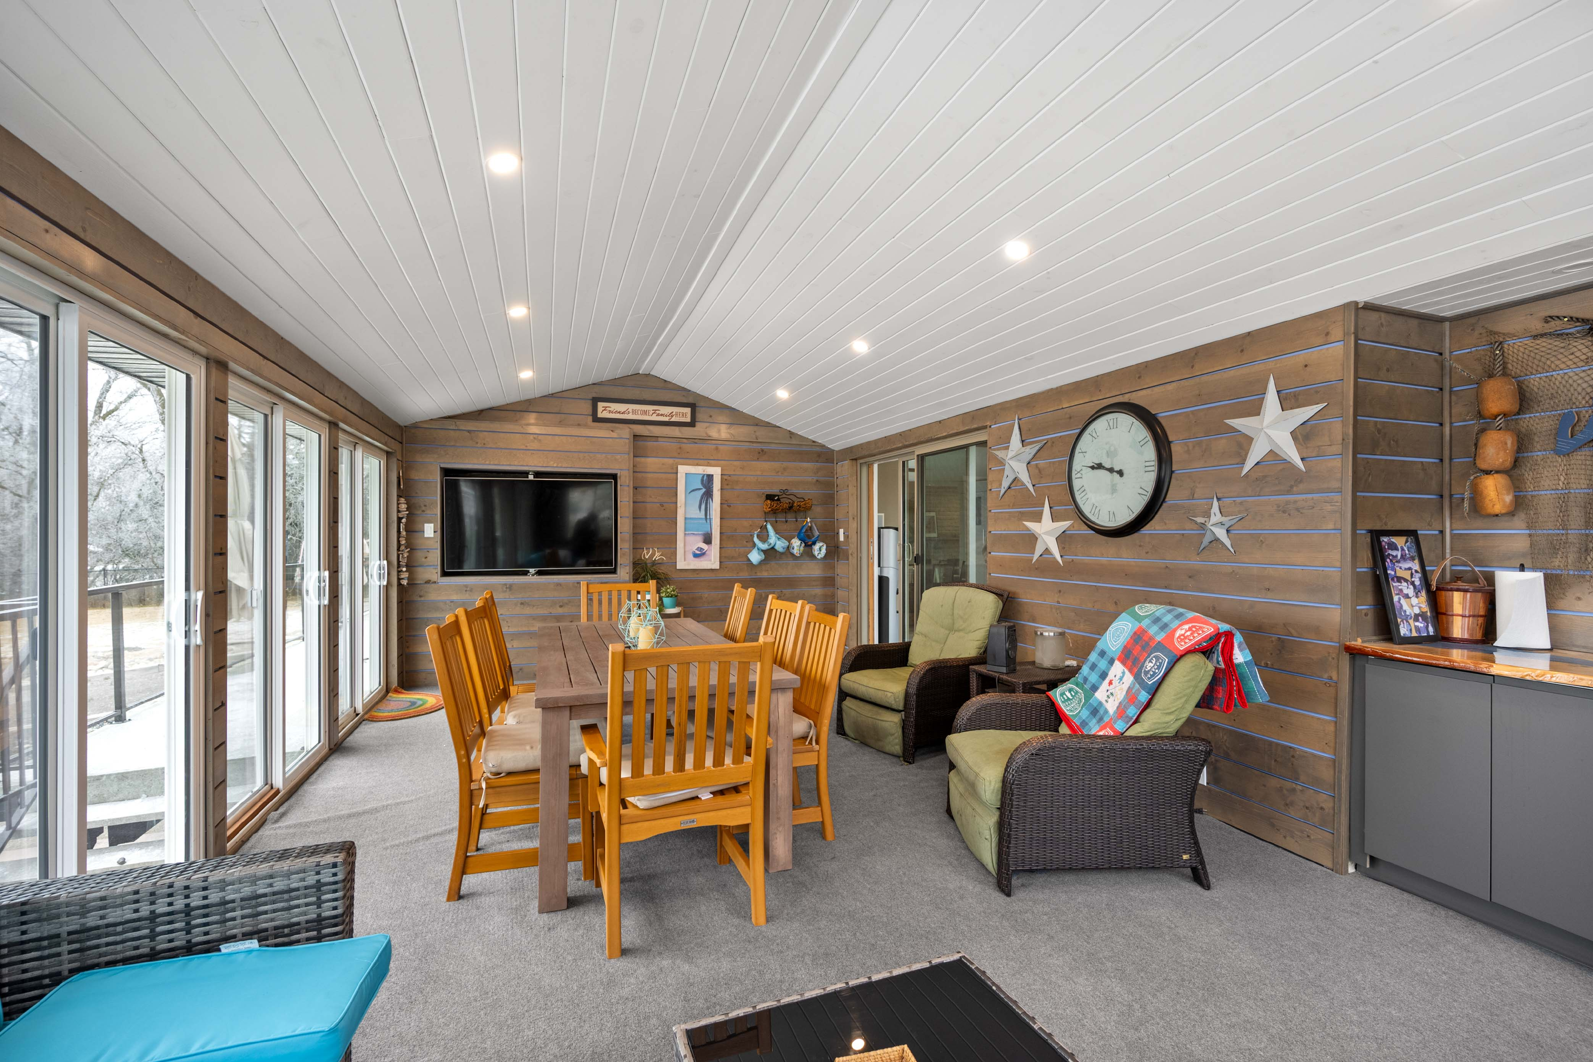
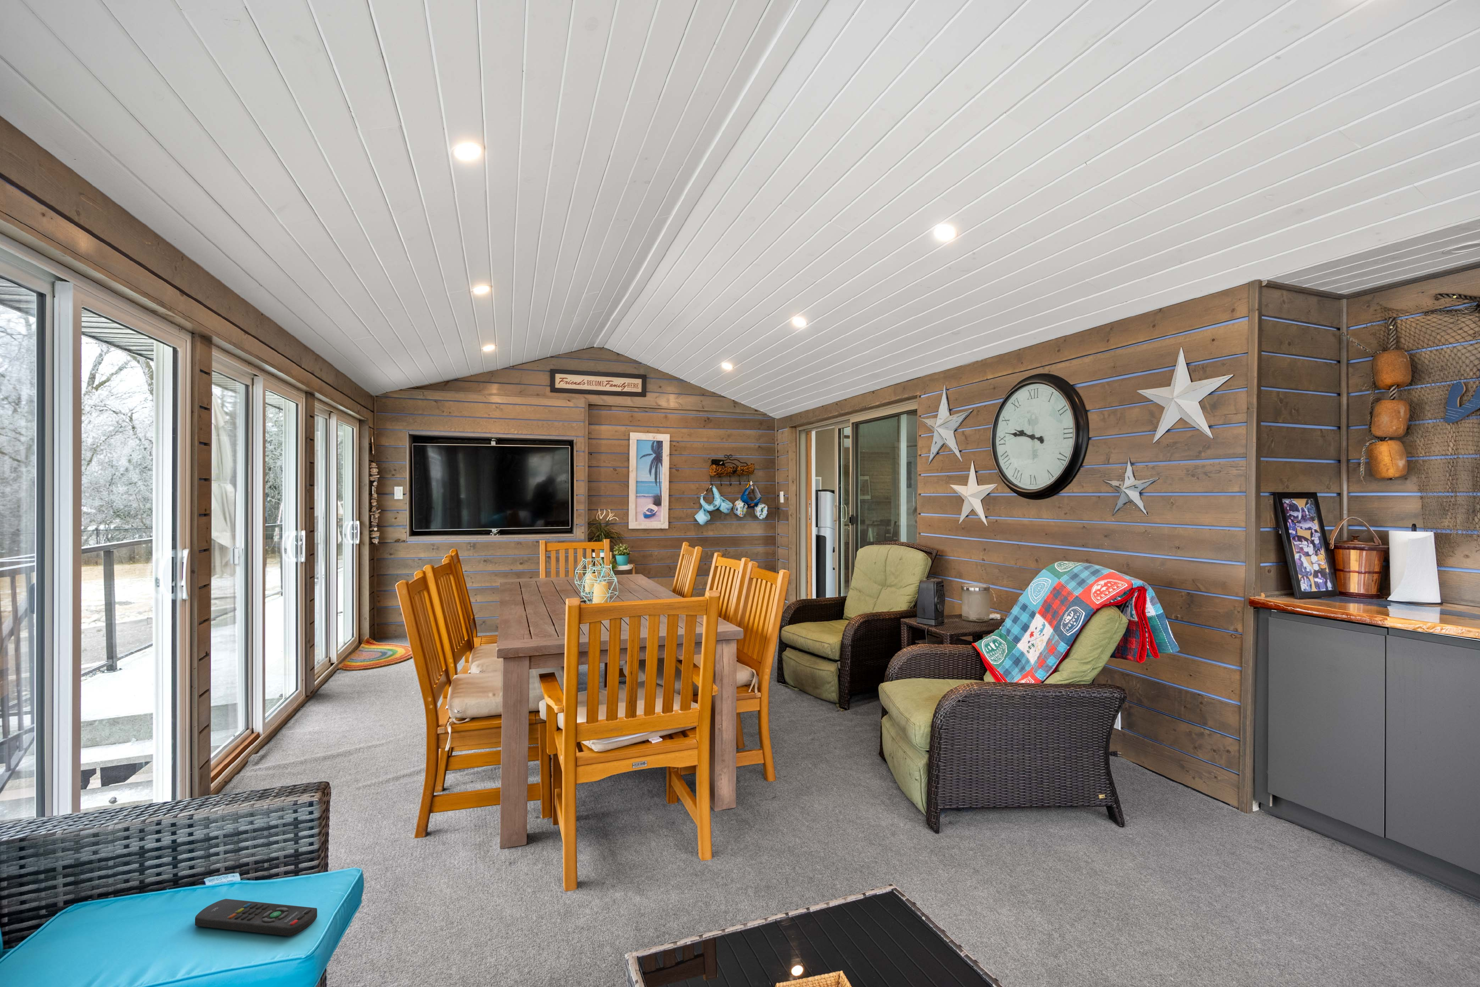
+ remote control (257, 916)
